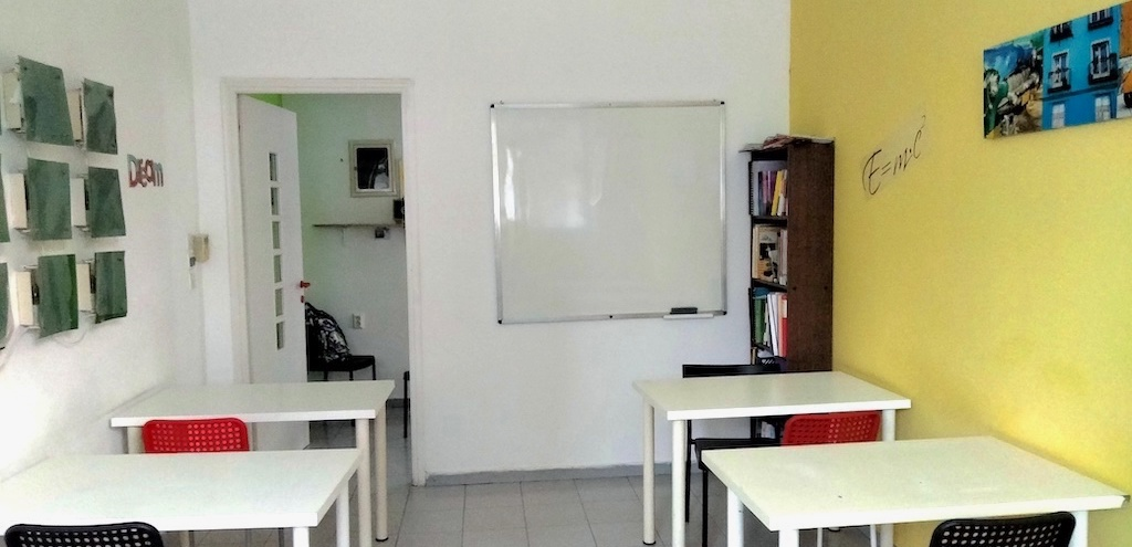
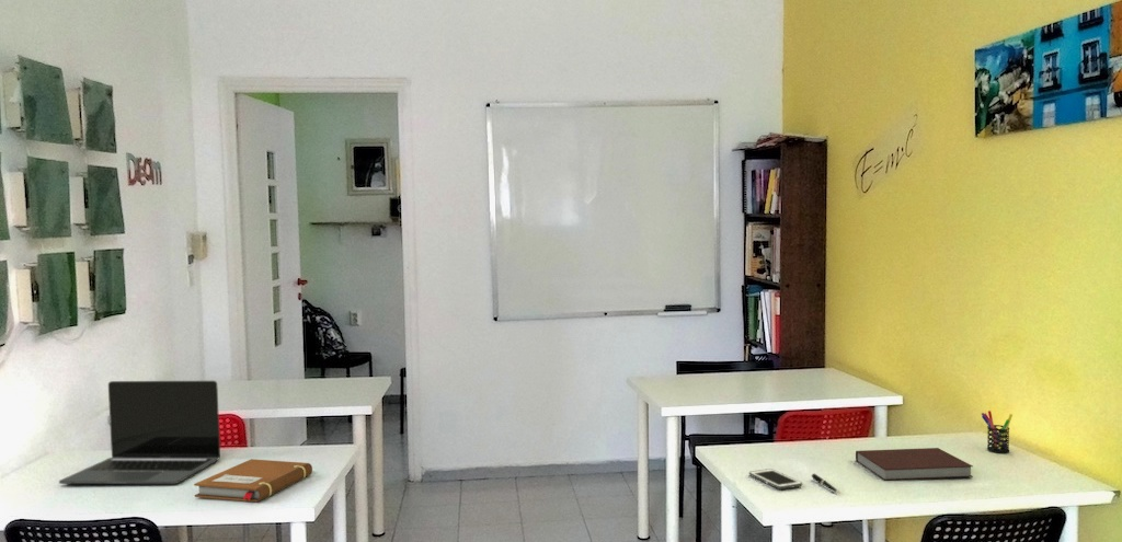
+ cell phone (775, 478)
+ pen (826, 483)
+ notebook (254, 480)
+ pen holder (998, 430)
+ laptop (140, 430)
+ notebook (912, 463)
